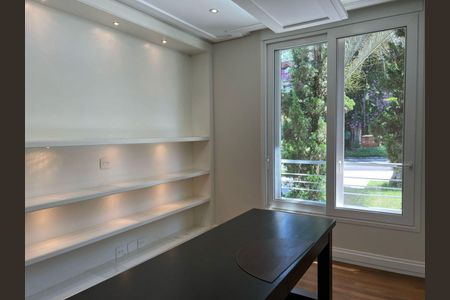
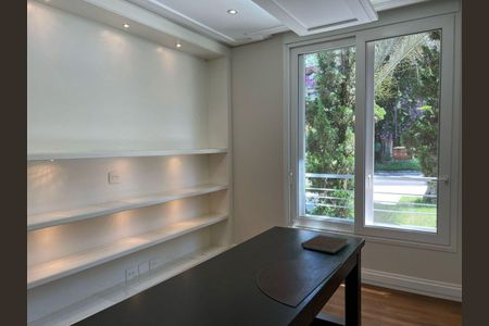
+ notebook (325, 242)
